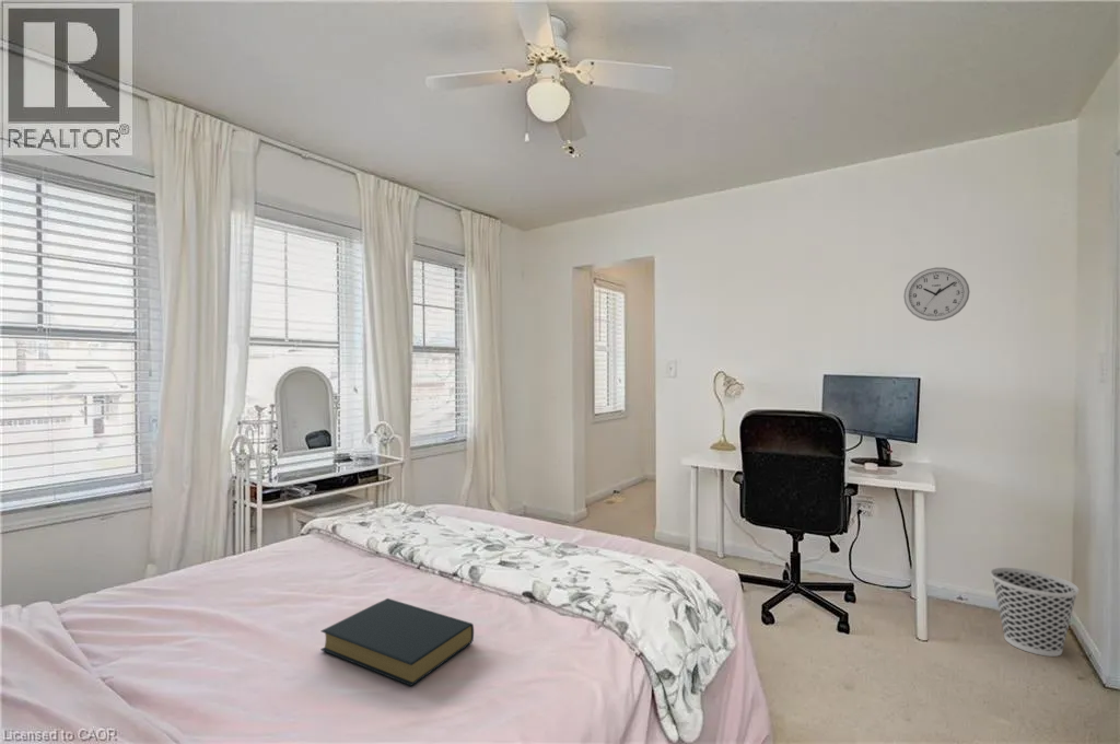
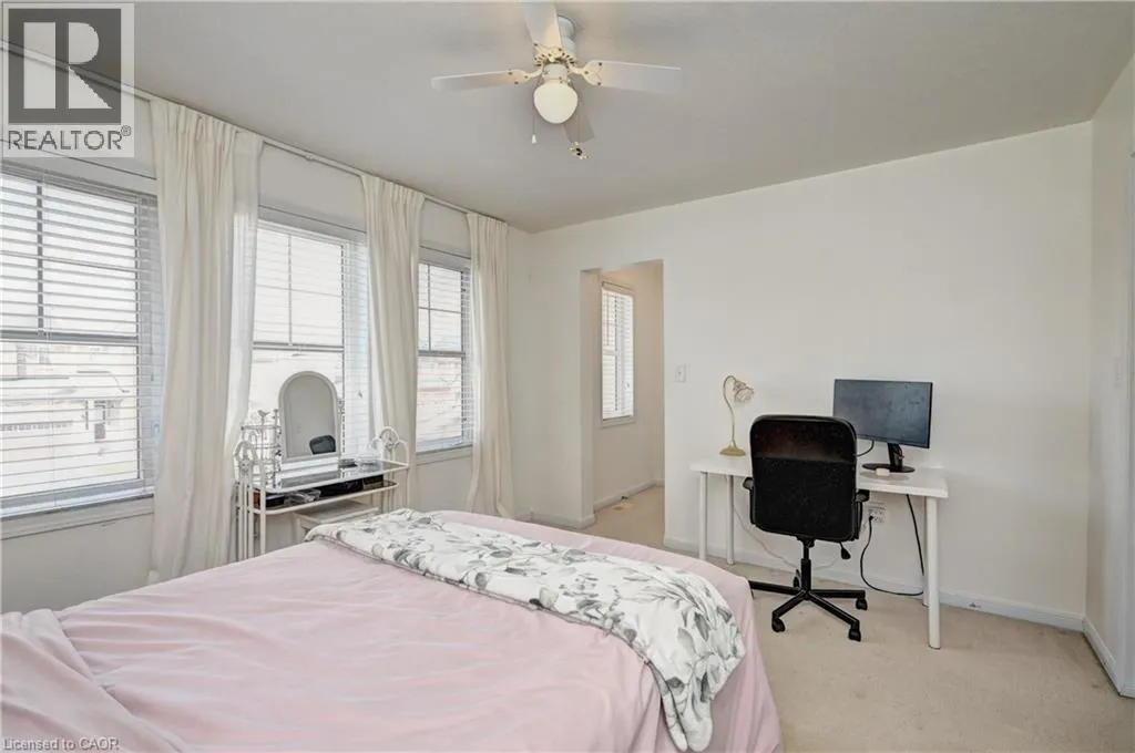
- wastebasket (1032, 612)
- hardback book (398, 636)
- wall clock (935, 293)
